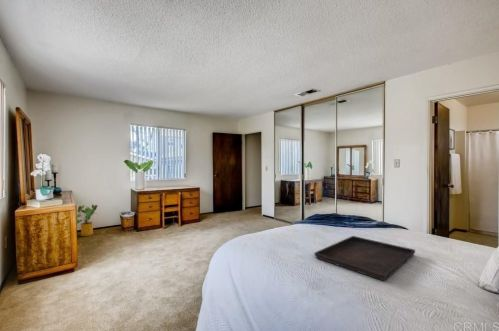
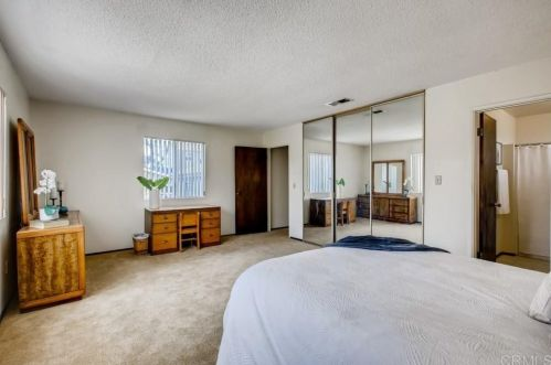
- serving tray (365, 253)
- house plant (85, 220)
